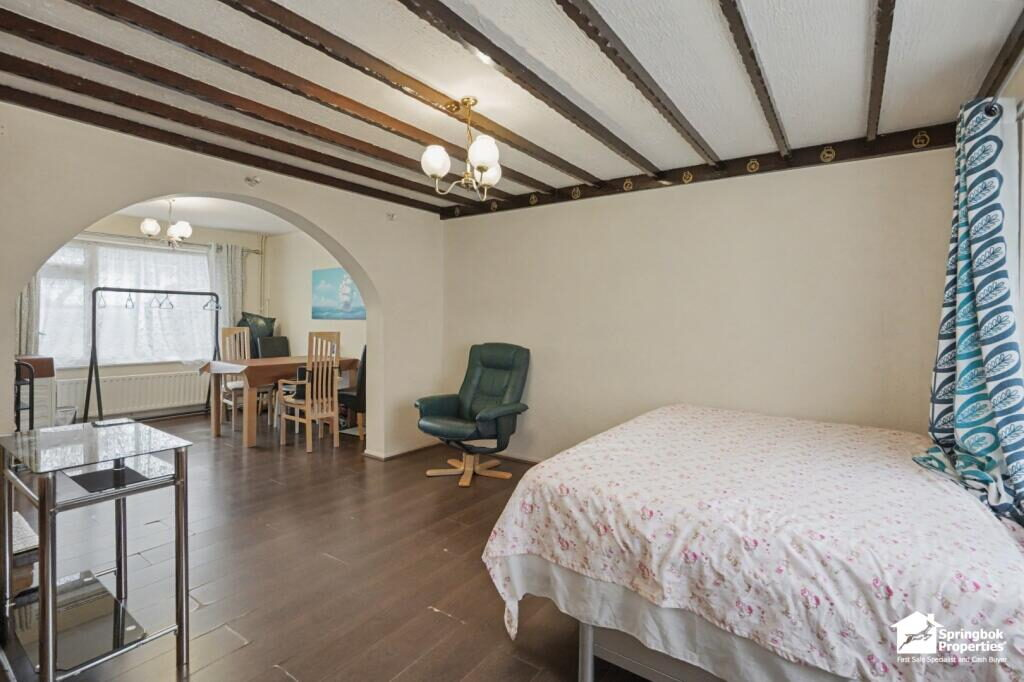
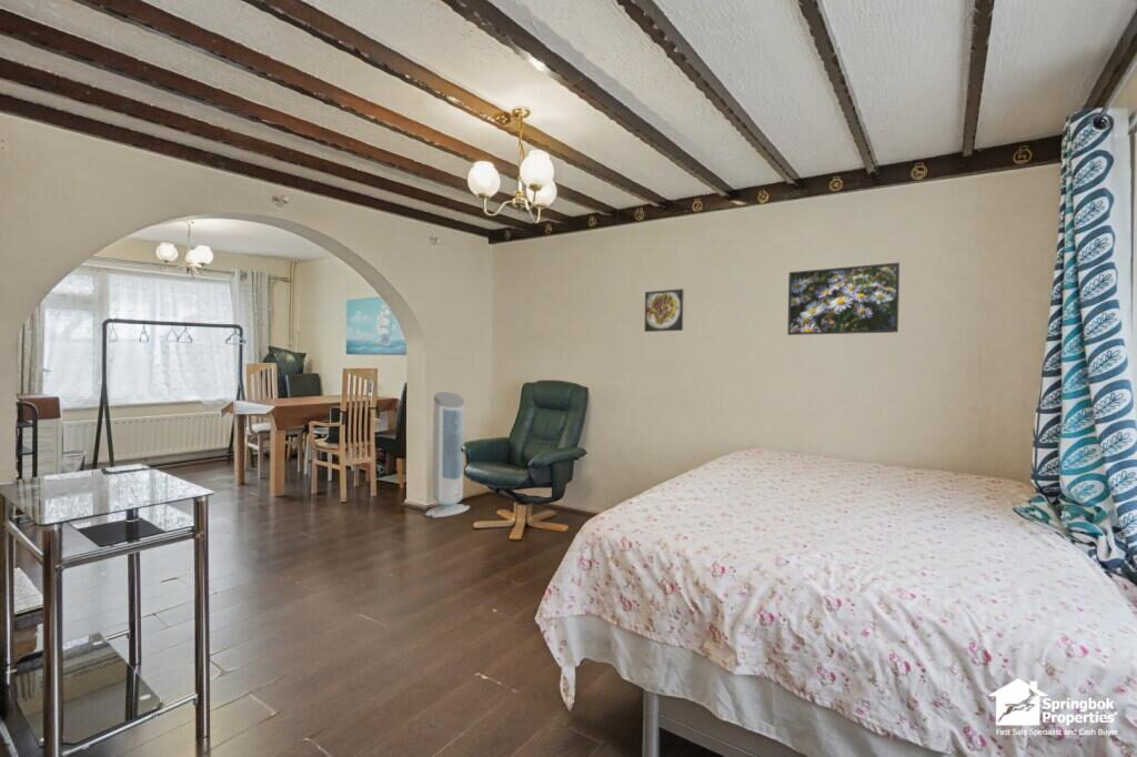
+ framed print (663, 311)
+ air purifier (447, 452)
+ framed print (841, 300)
